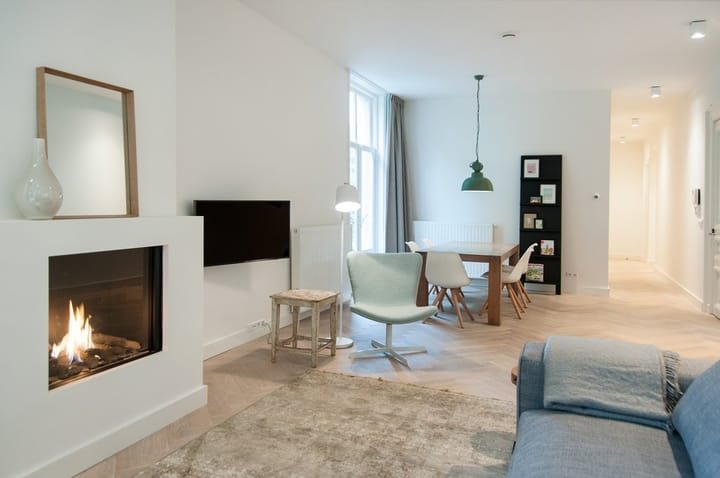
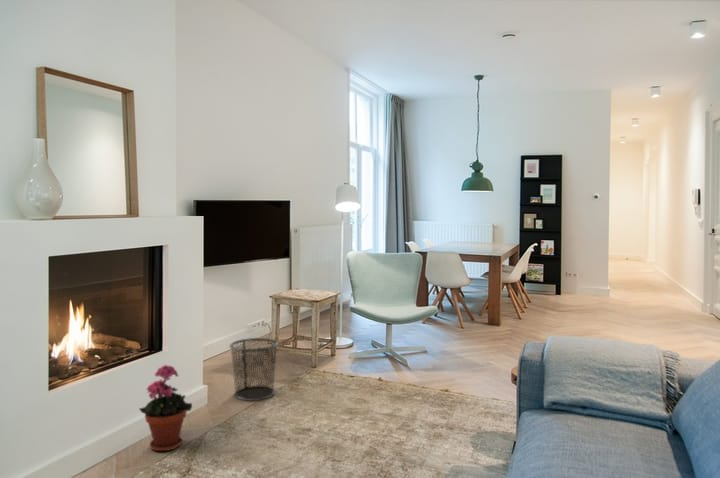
+ potted plant (164, 405)
+ waste bin (254, 368)
